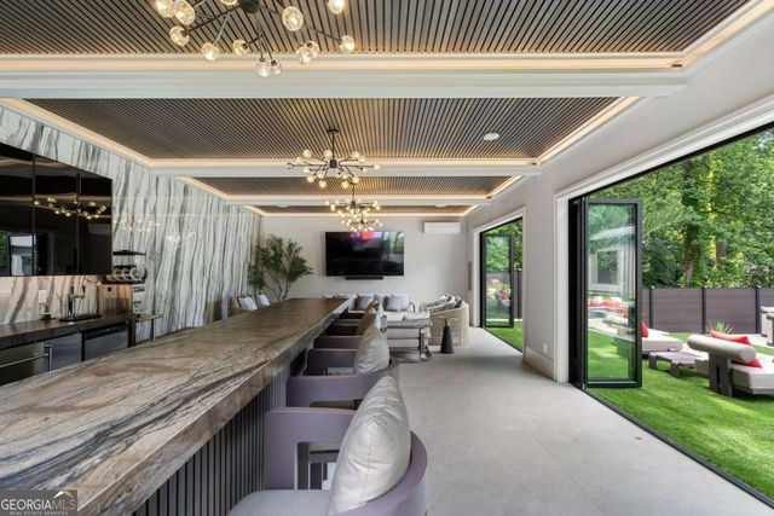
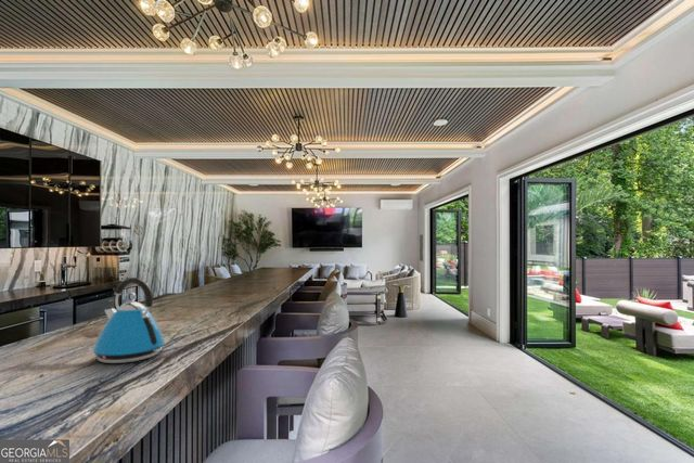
+ kettle (132, 316)
